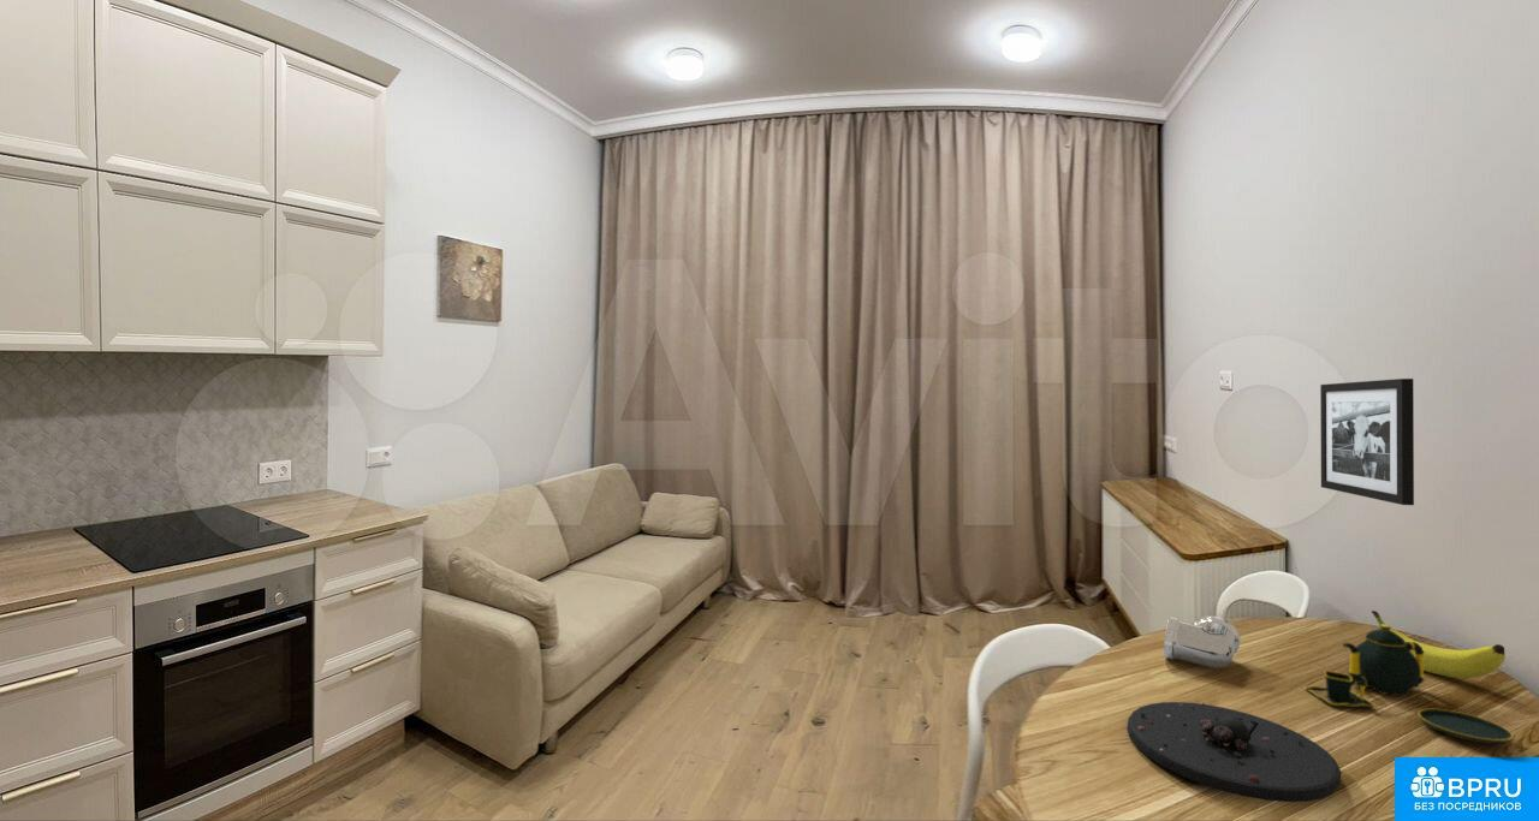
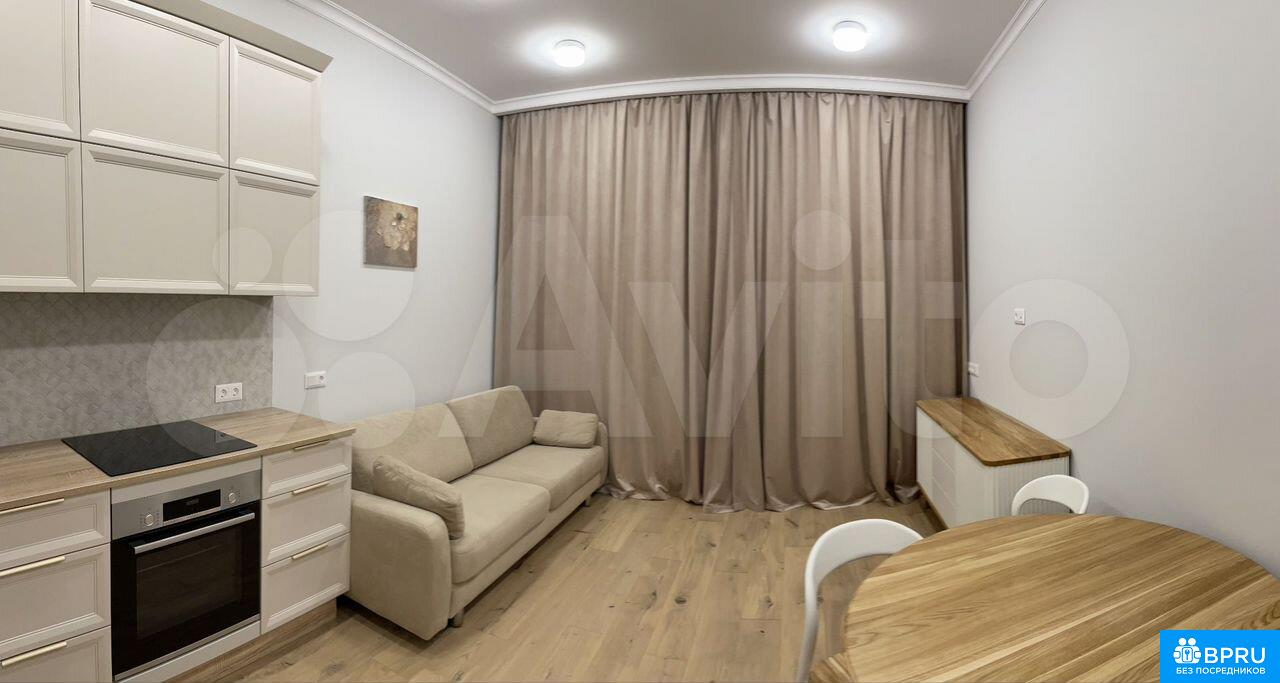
- teapot (1397, 674)
- plate (1225, 732)
- fruit (1436, 648)
- picture frame (1362, 438)
- pipe fitting (1201, 641)
